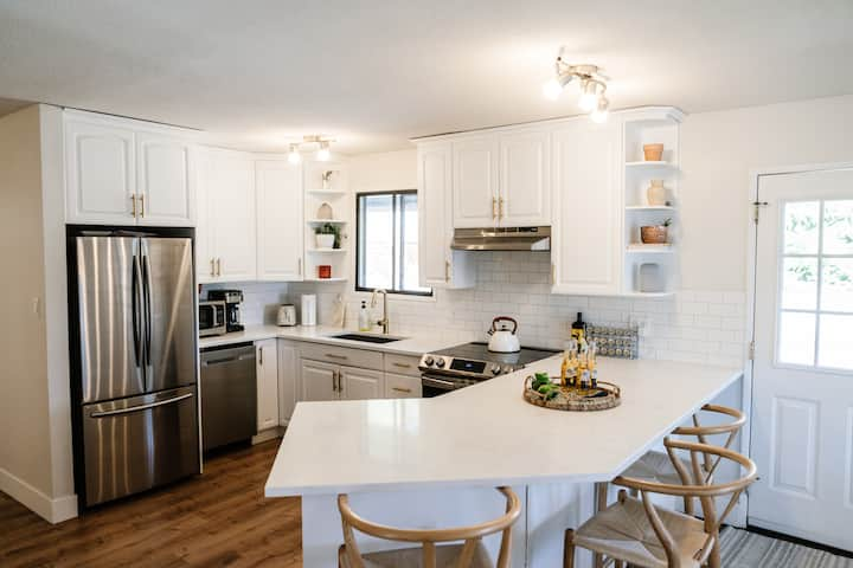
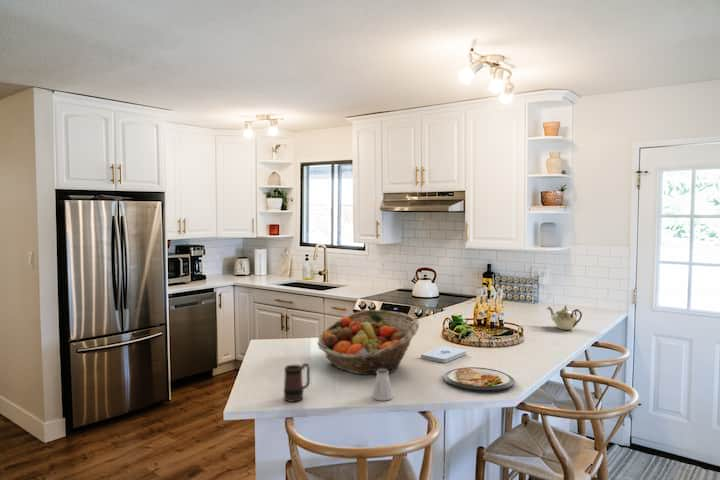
+ teapot (563, 316)
+ dish (478, 376)
+ saltshaker (382, 383)
+ notepad (444, 354)
+ fruit basket (367, 340)
+ mug (297, 381)
